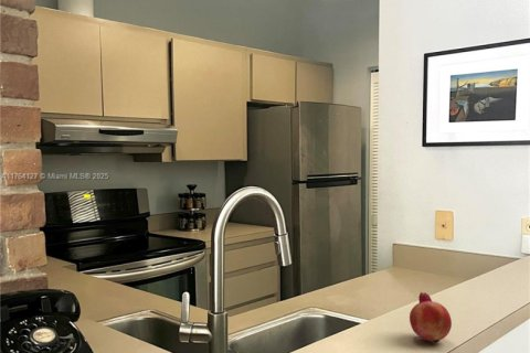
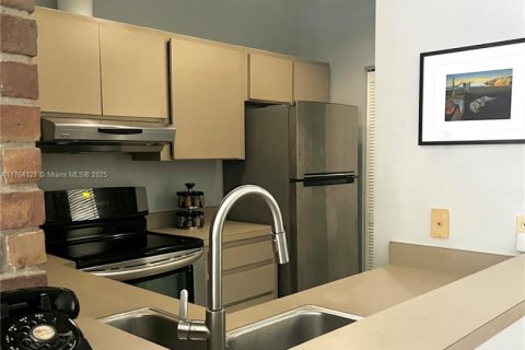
- fruit (430, 318)
